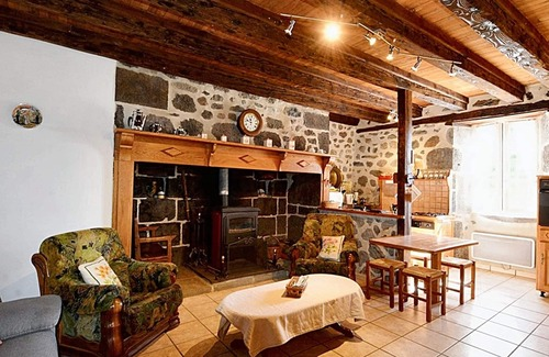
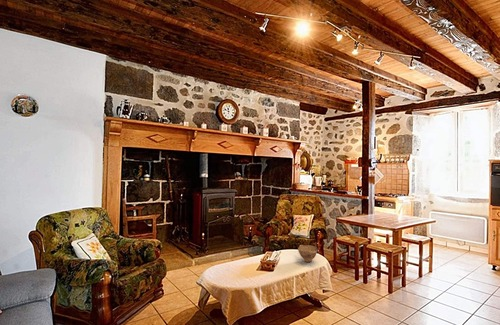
+ bowl (307, 254)
